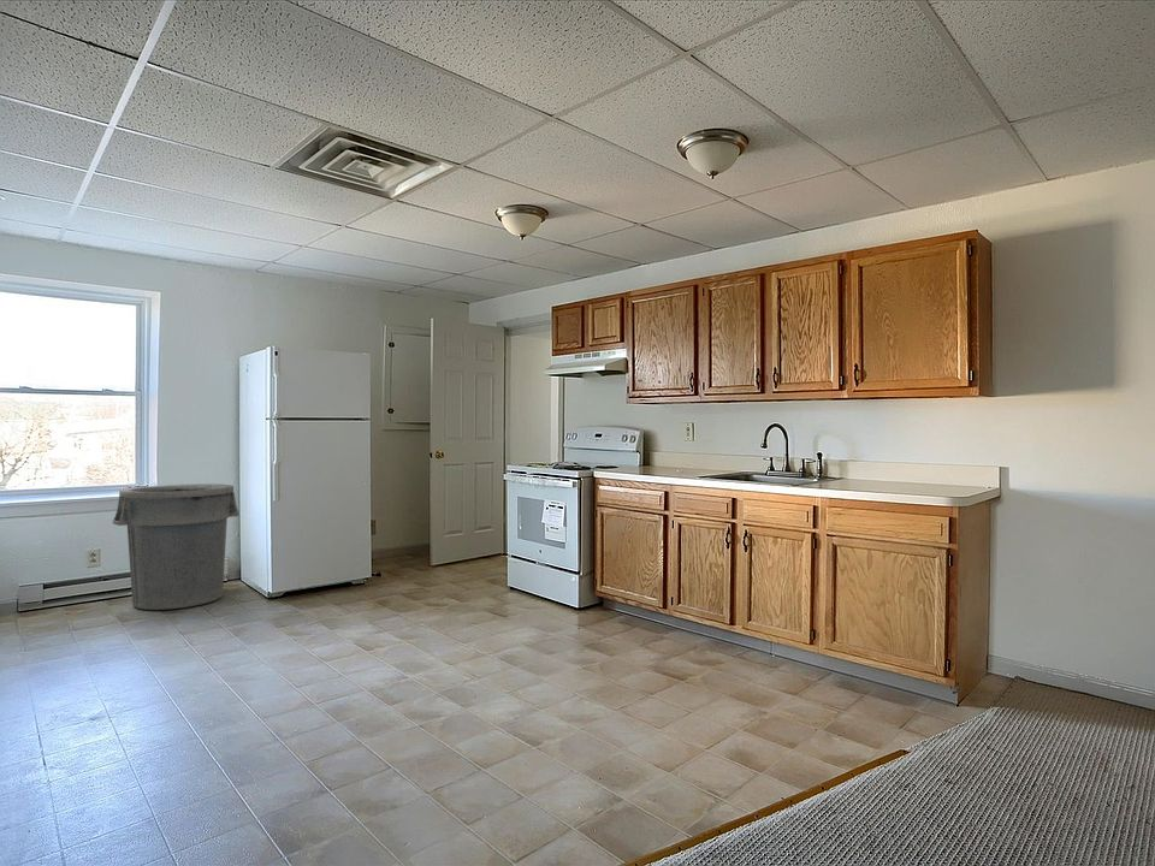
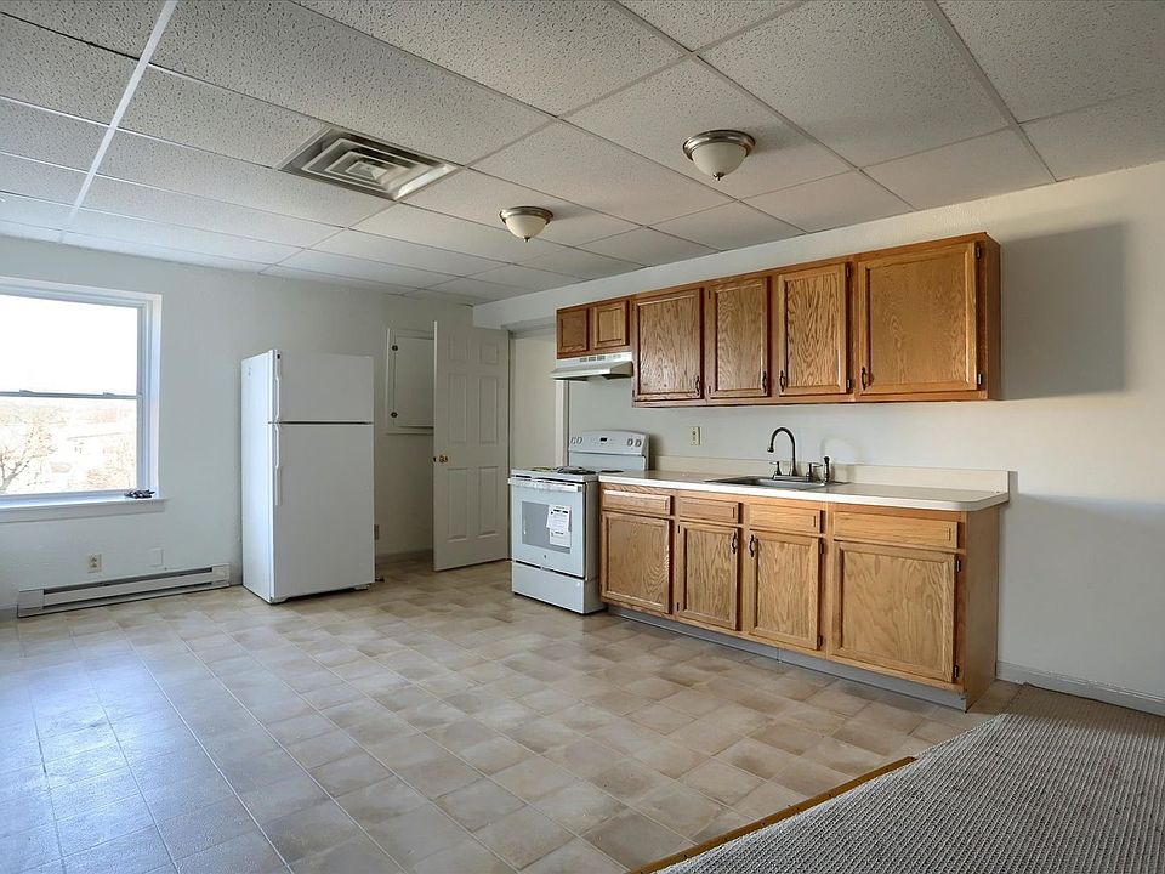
- trash can (178, 544)
